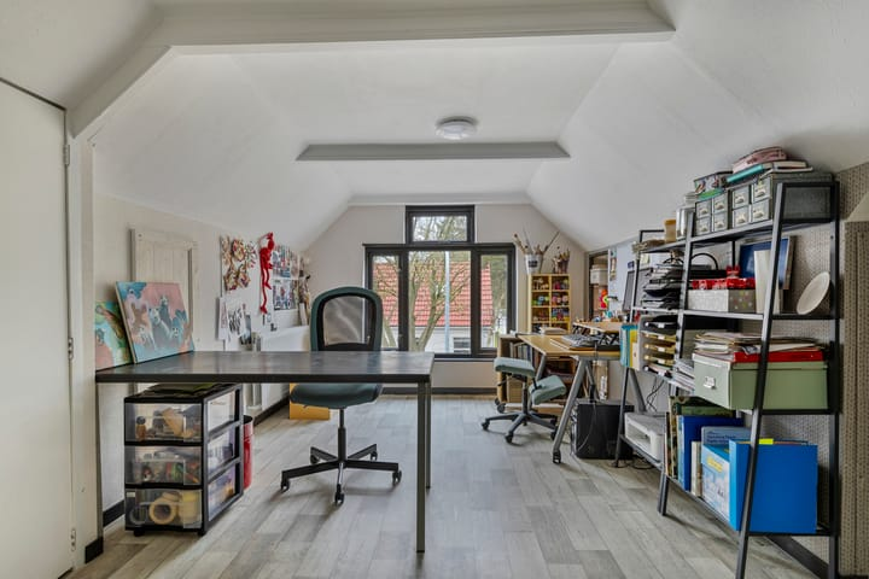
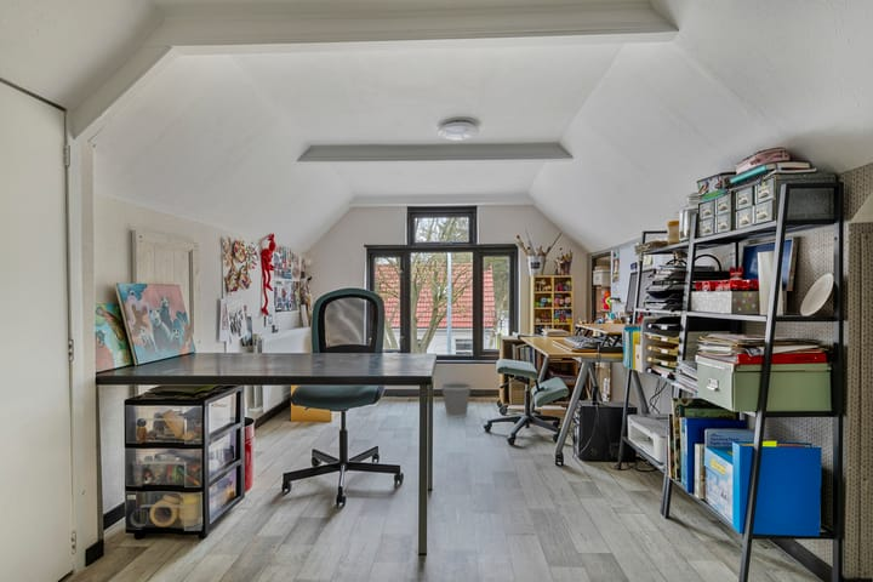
+ wastebasket (456, 399)
